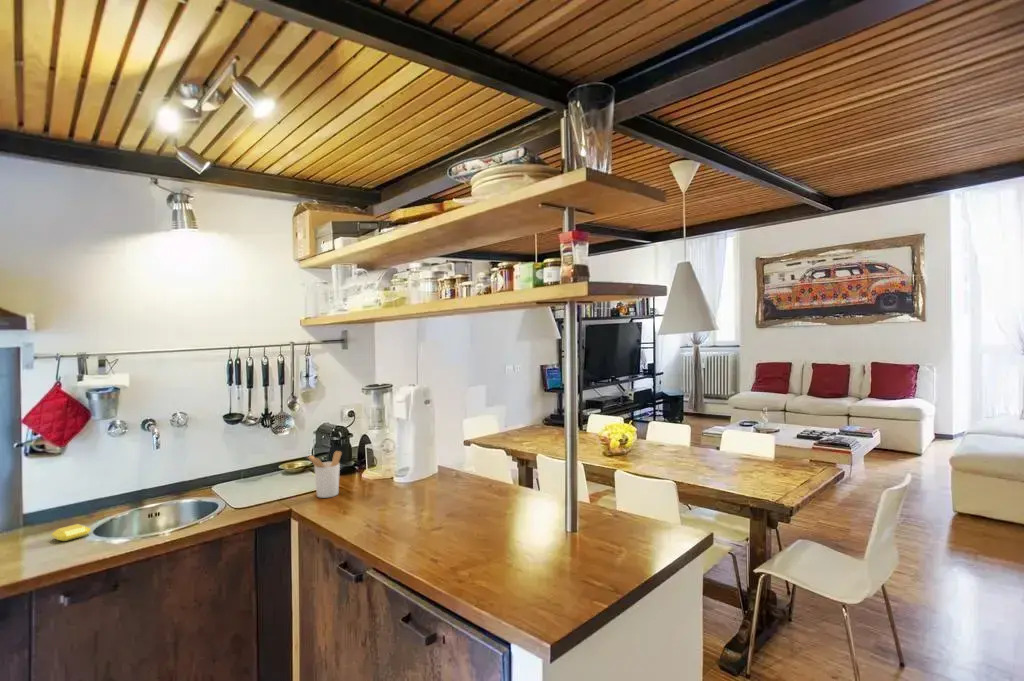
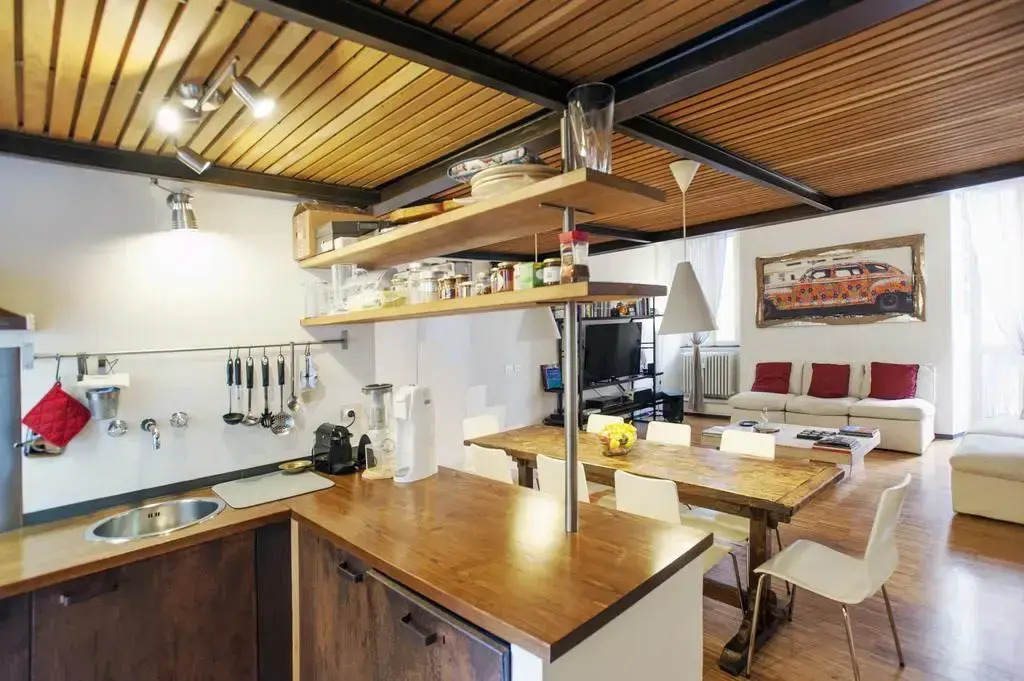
- soap bar (71, 532)
- utensil holder (323, 473)
